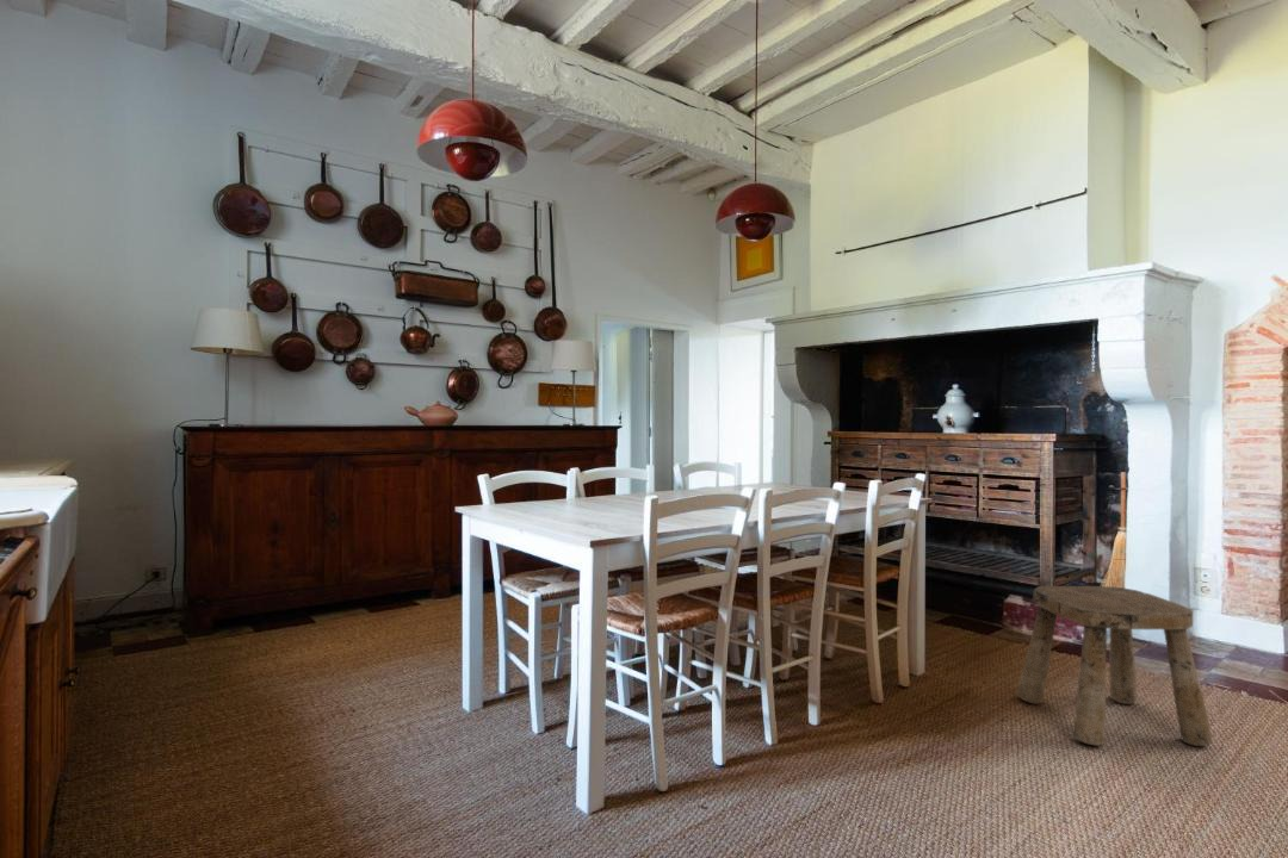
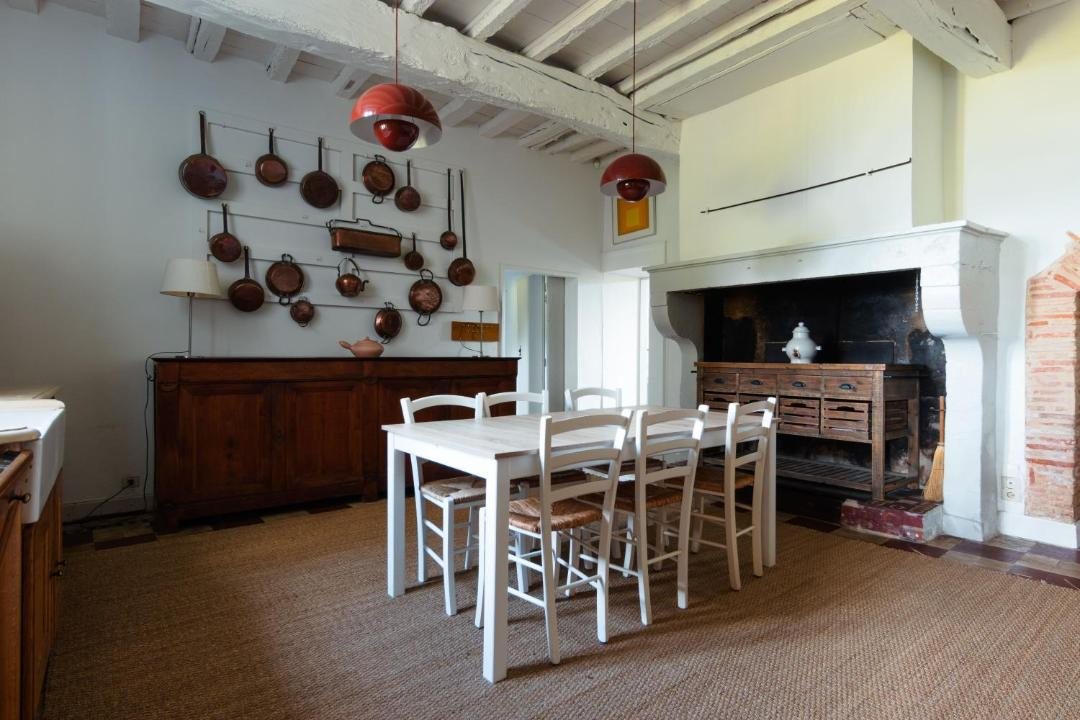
- stool (1109, 659)
